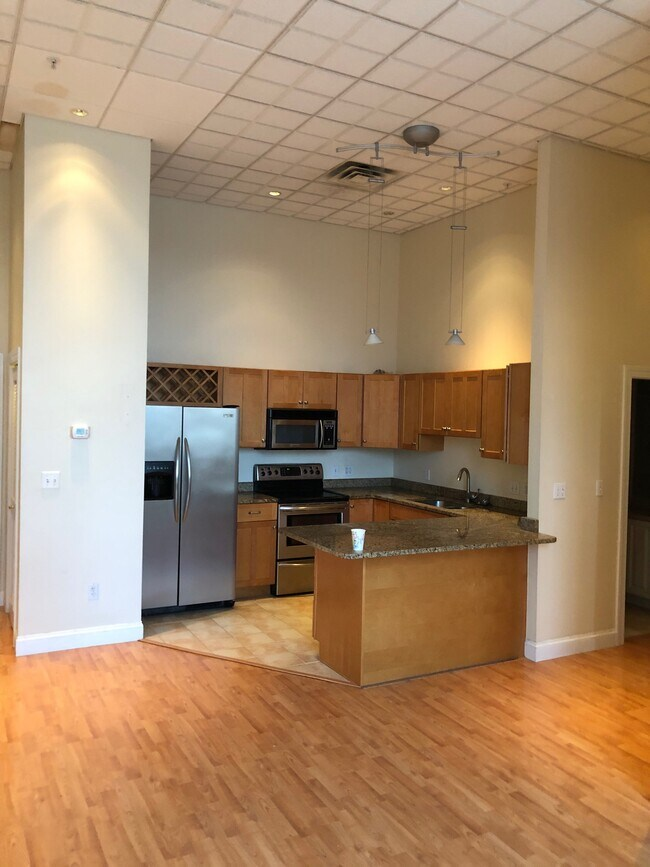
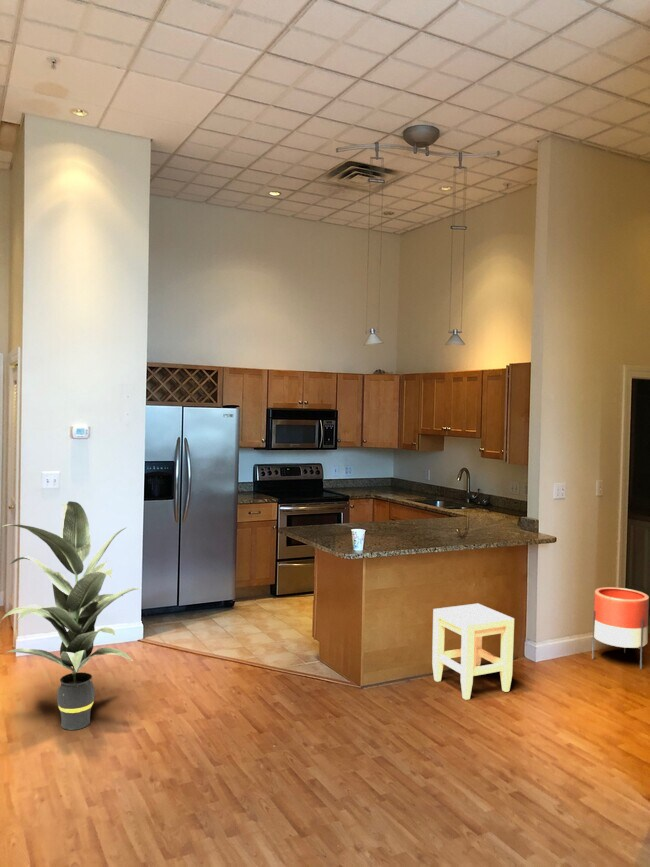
+ stool (471, 649)
+ indoor plant (69, 613)
+ planter (620, 627)
